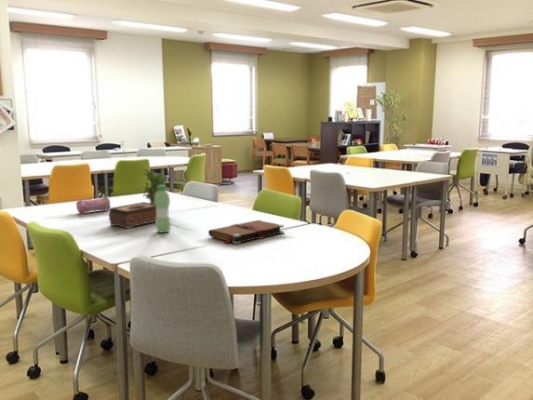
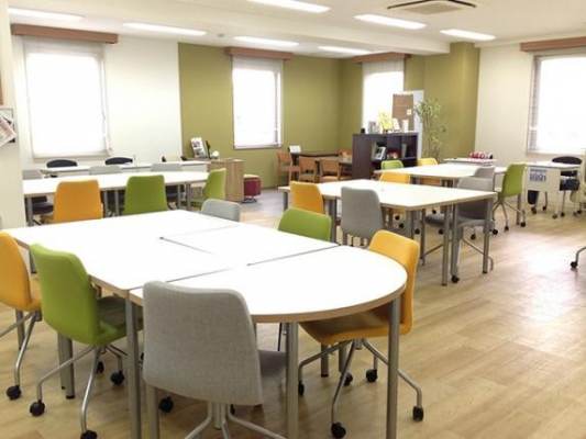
- water bottle (162, 208)
- potted plant (152, 190)
- pencil case (94, 204)
- tissue box (136, 214)
- book (244, 230)
